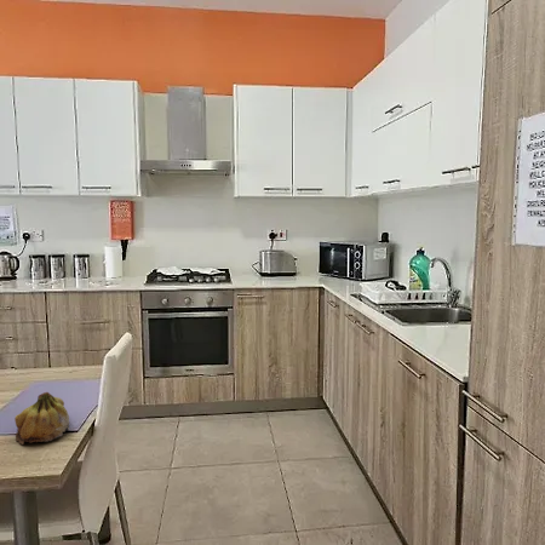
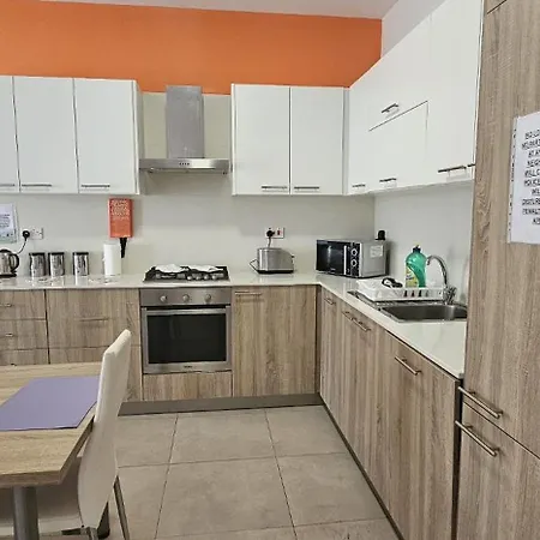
- fruit (41, 408)
